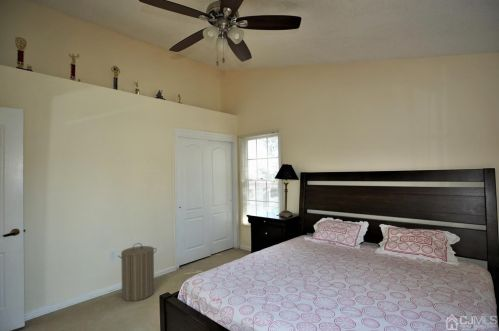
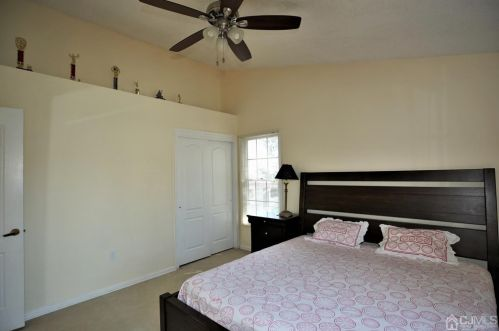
- laundry hamper (138, 268)
